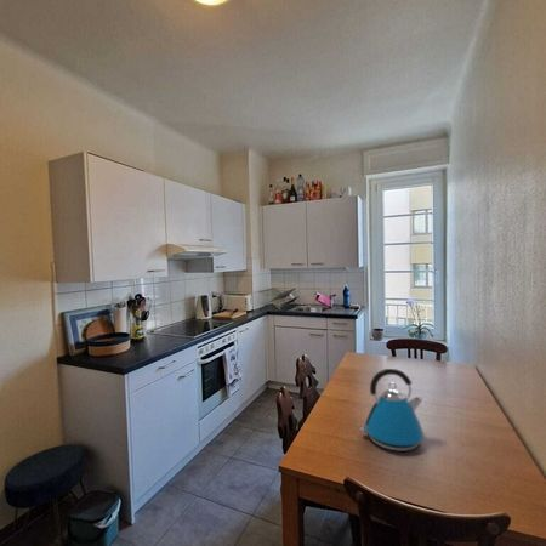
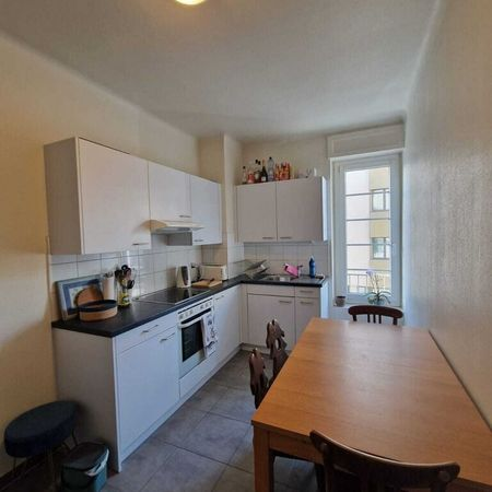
- kettle (391, 403)
